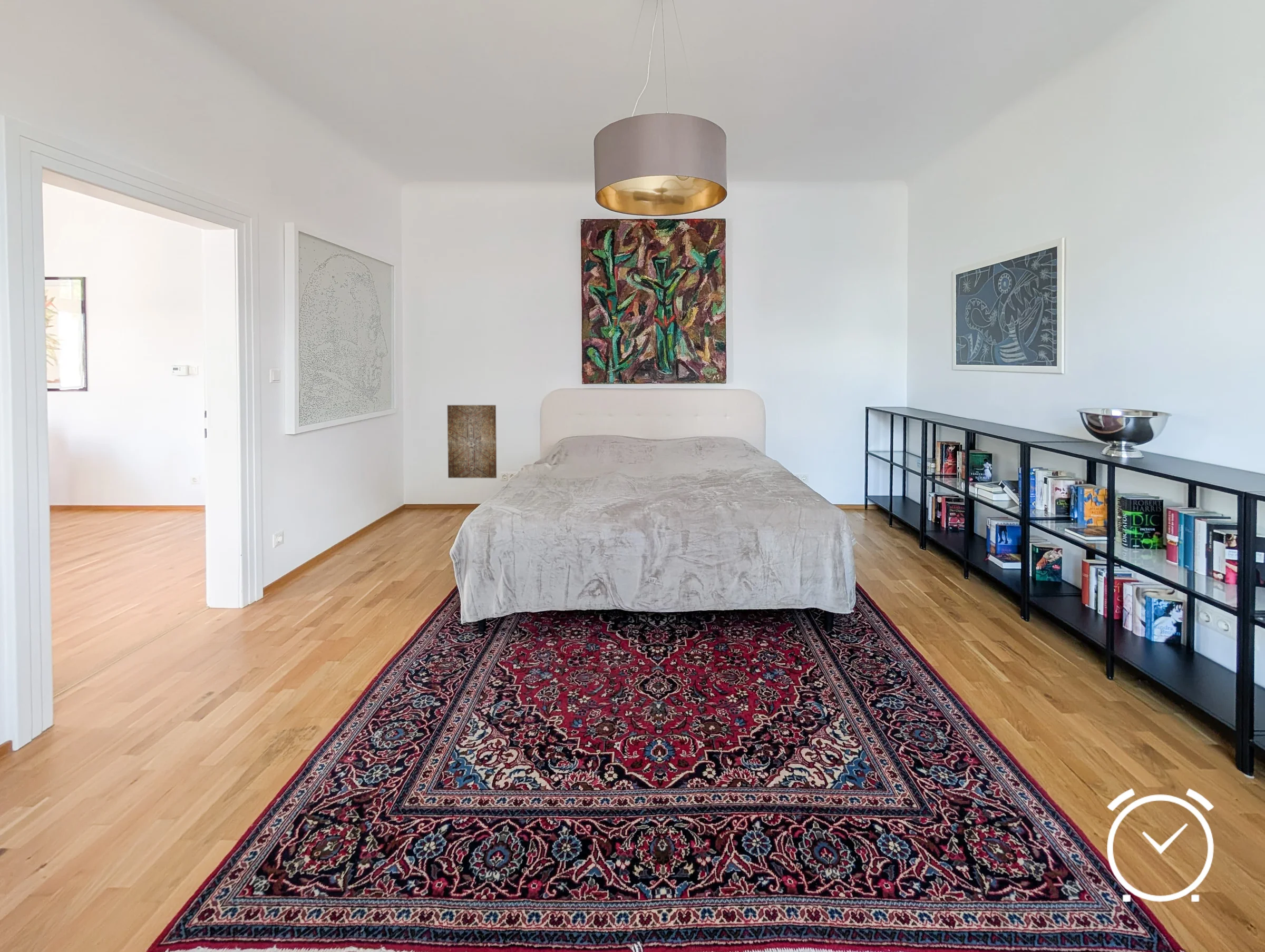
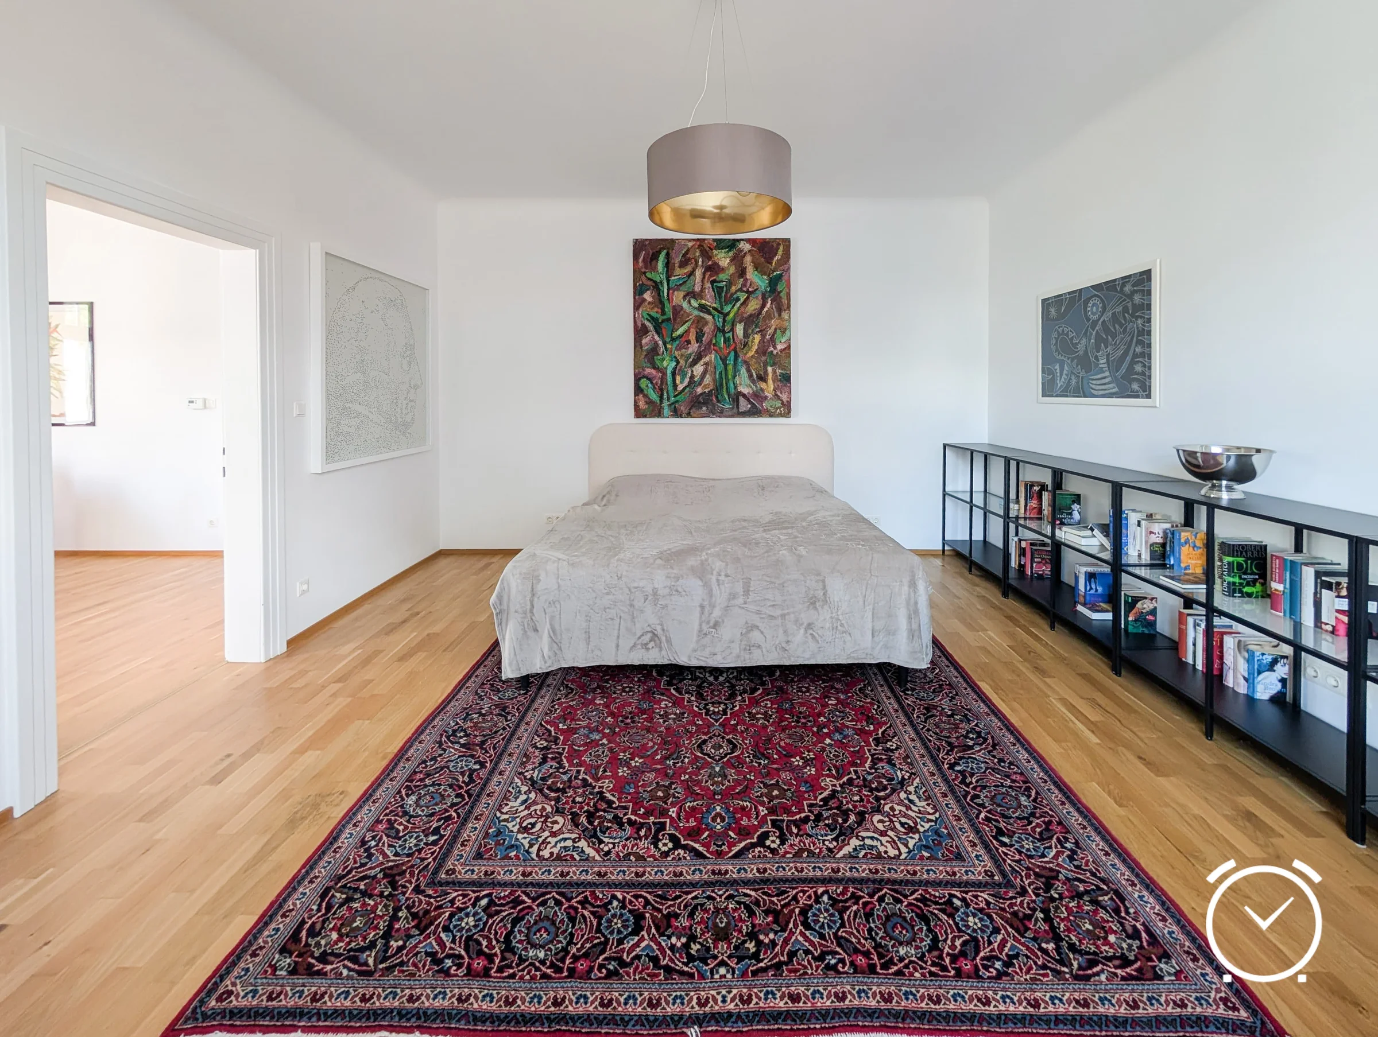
- wall art (472, 441)
